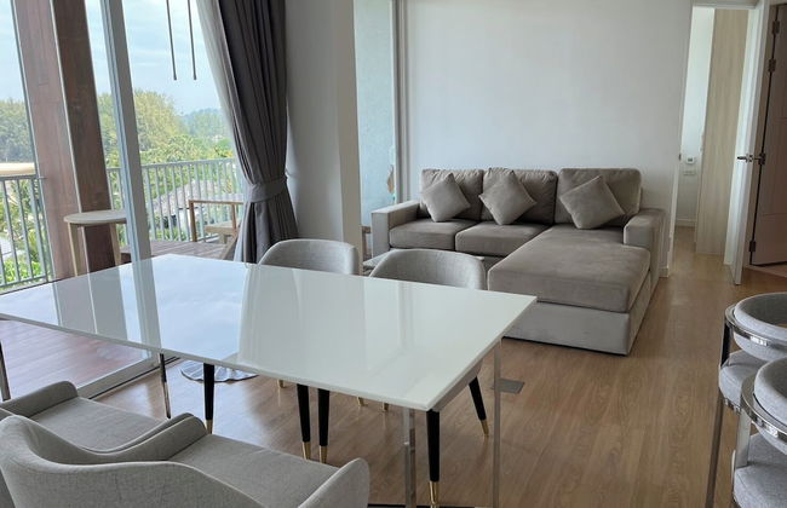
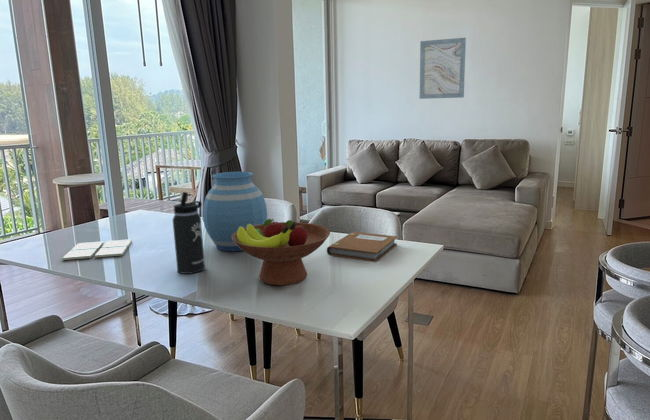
+ wall art (442, 69)
+ fruit bowl (282, 247)
+ vase (235, 210)
+ thermos bottle (190, 230)
+ drink coaster (98, 248)
+ notebook (363, 244)
